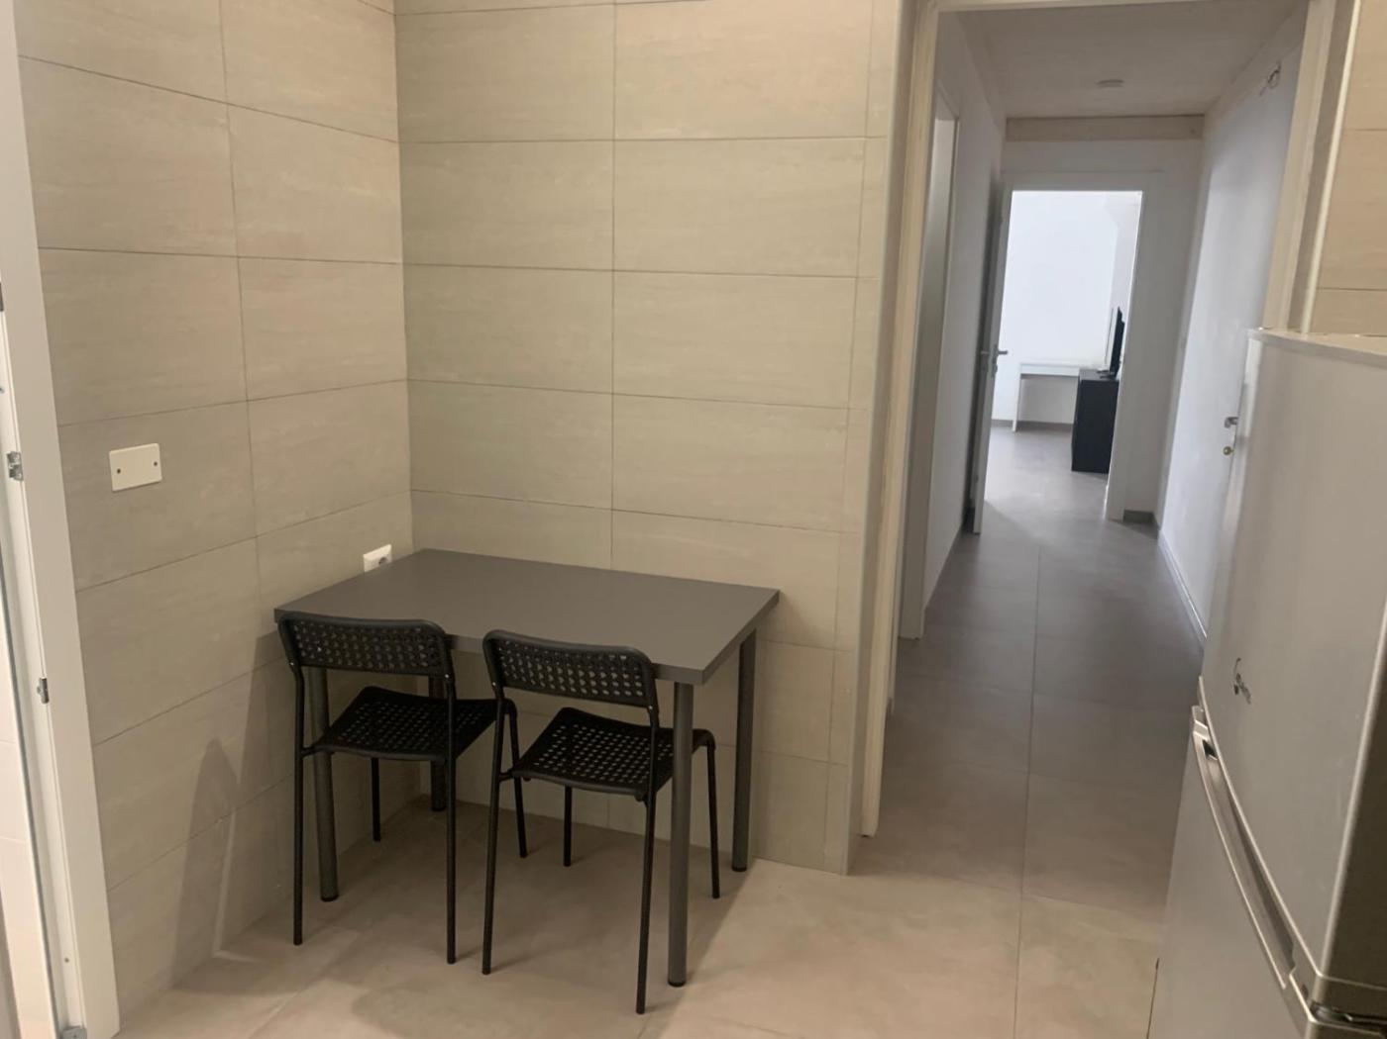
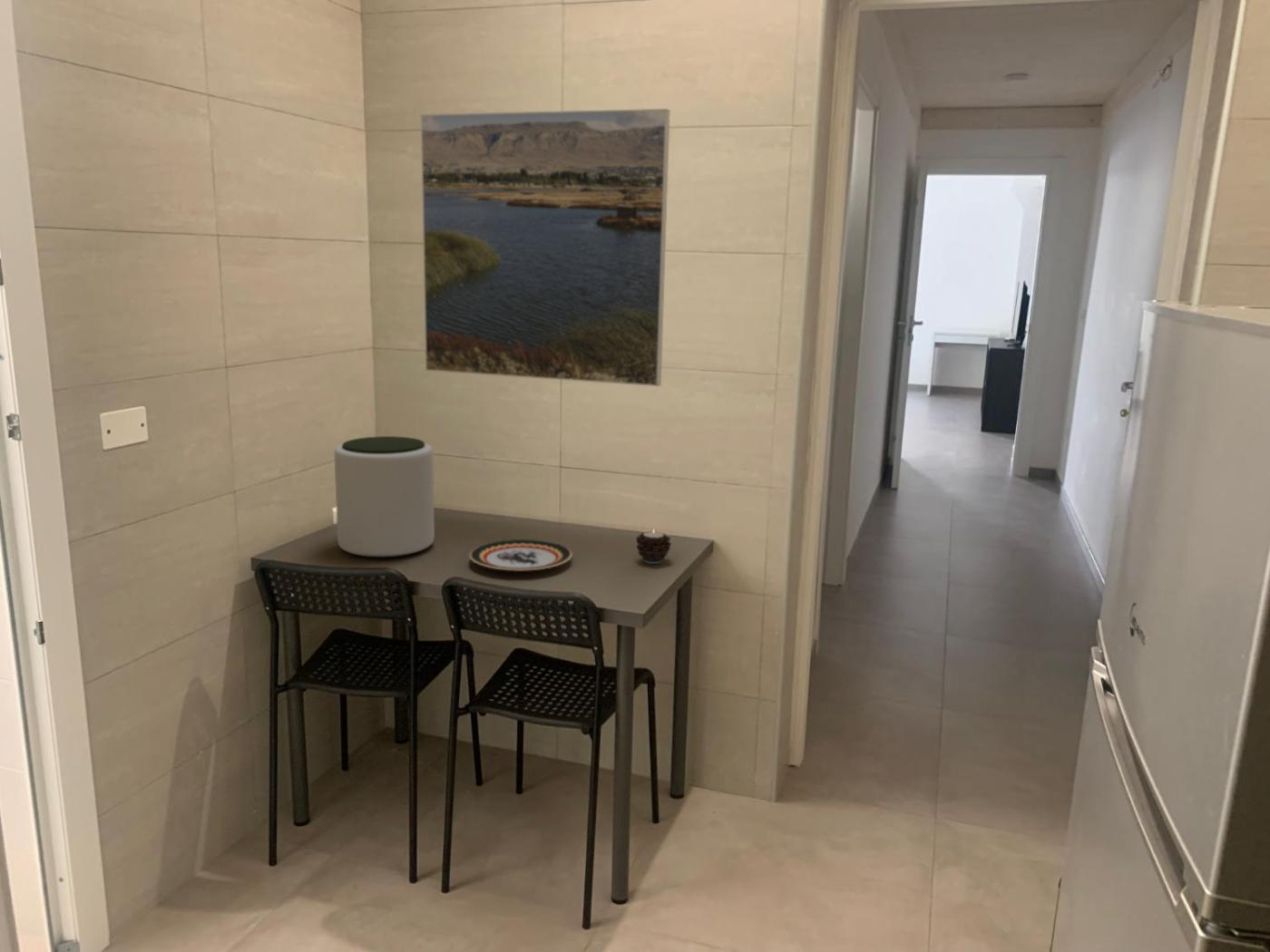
+ plate (521, 558)
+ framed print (540, 248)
+ candle (653, 545)
+ plant pot (385, 495)
